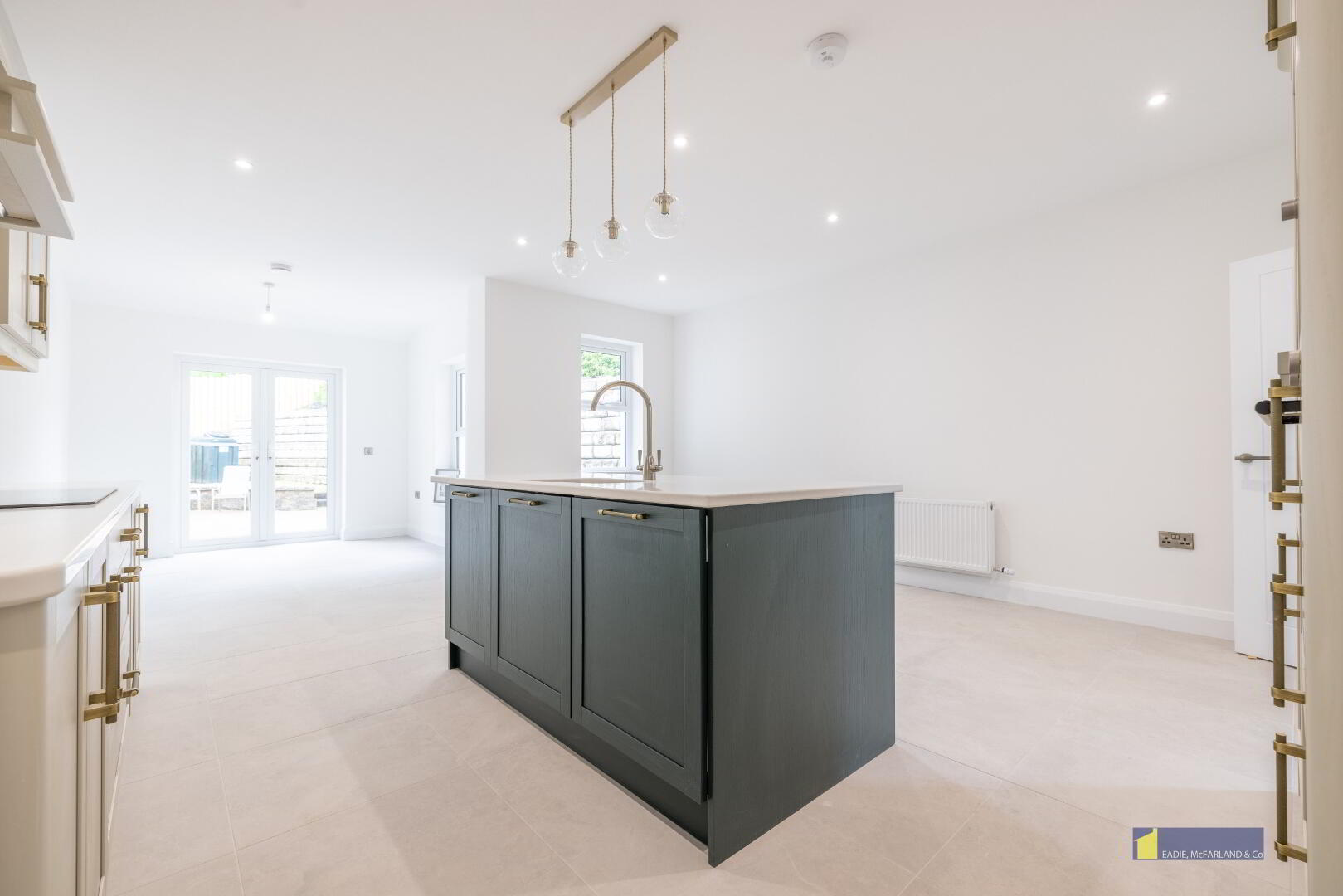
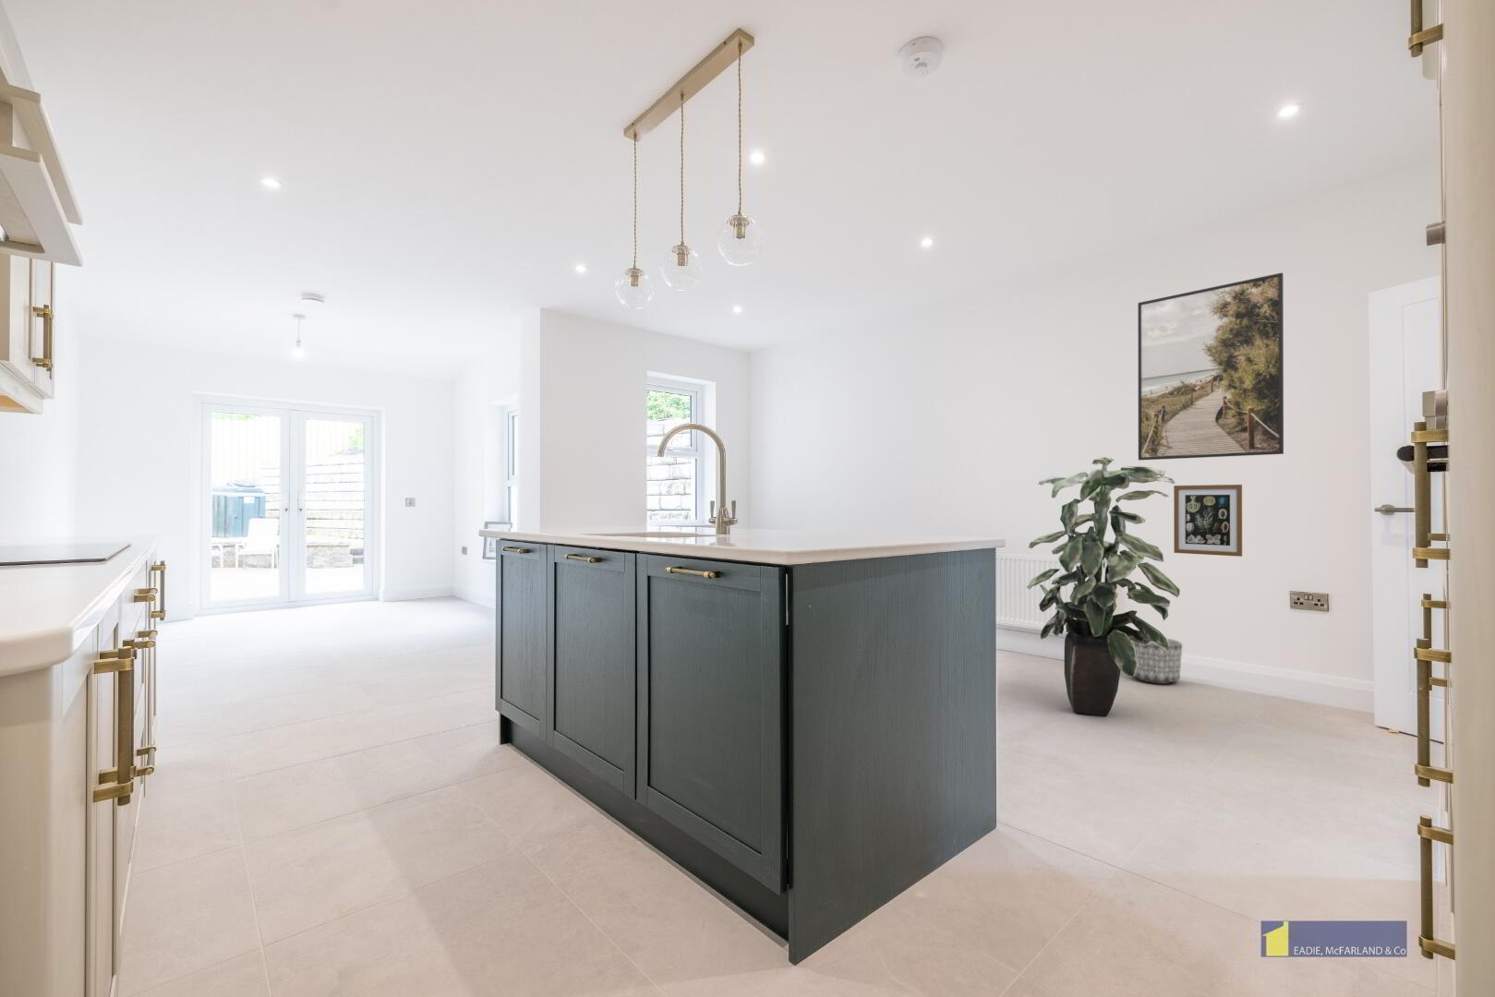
+ planter (1153, 660)
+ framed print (1206, 373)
+ wall art (1207, 520)
+ indoor plant (1101, 585)
